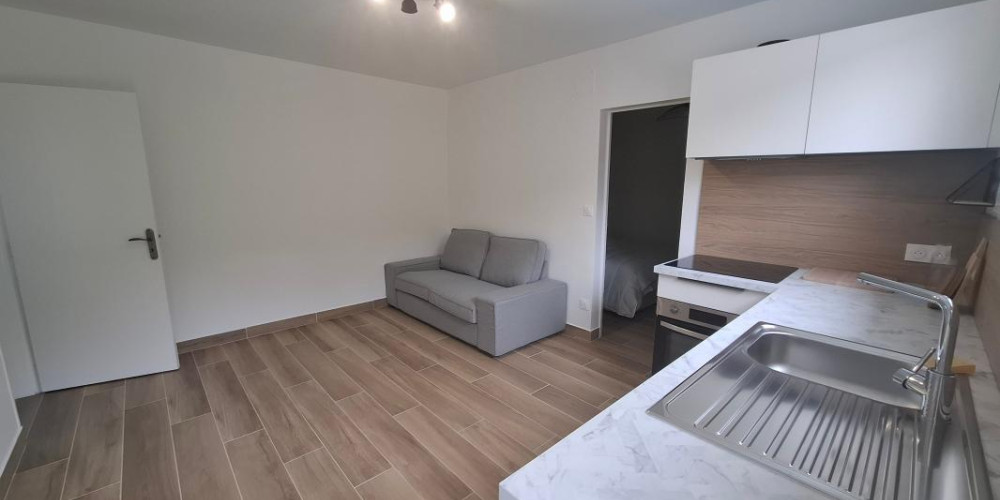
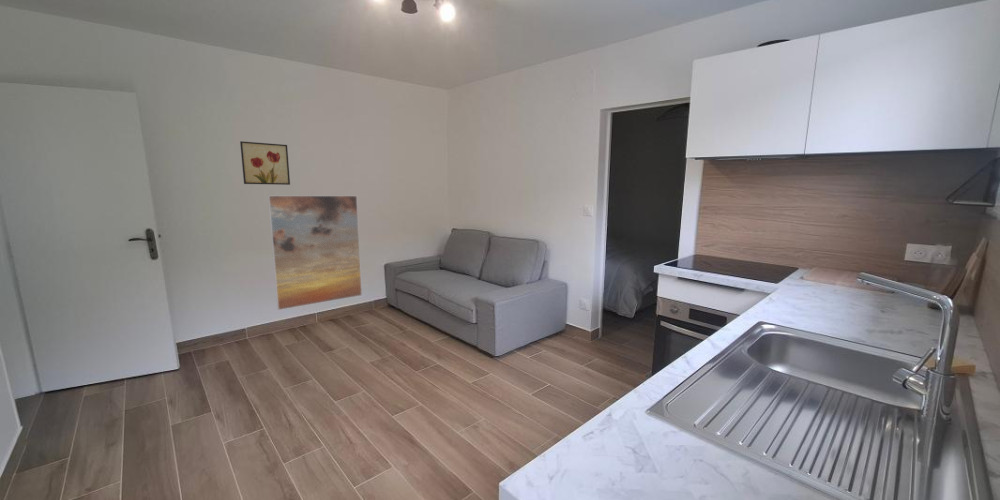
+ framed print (318, 249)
+ wall art (265, 164)
